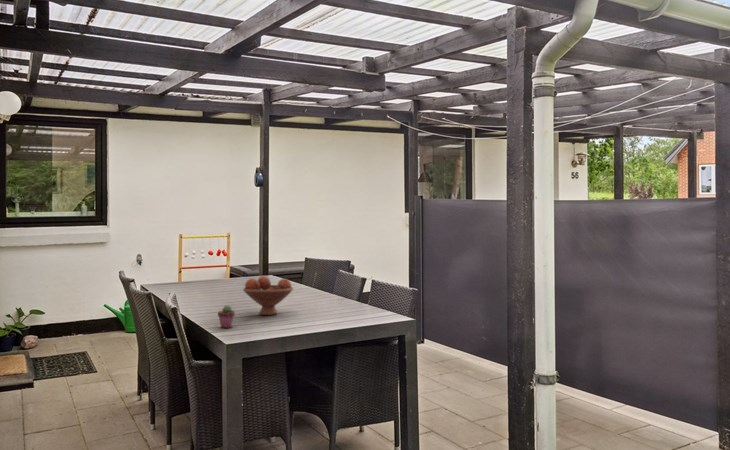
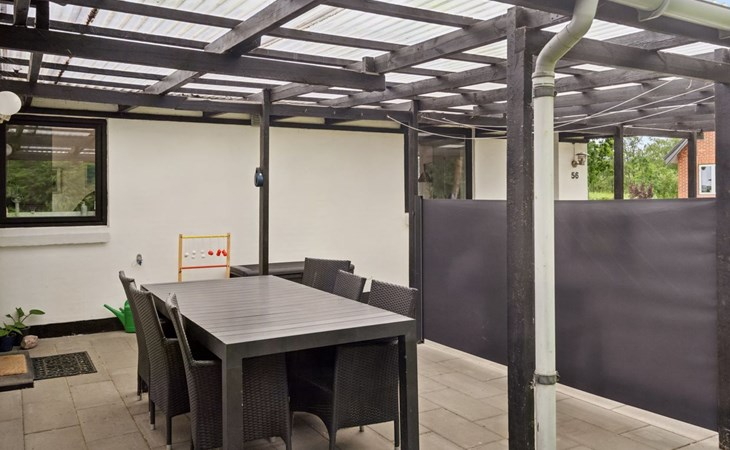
- fruit bowl (268, 295)
- potted succulent (226, 316)
